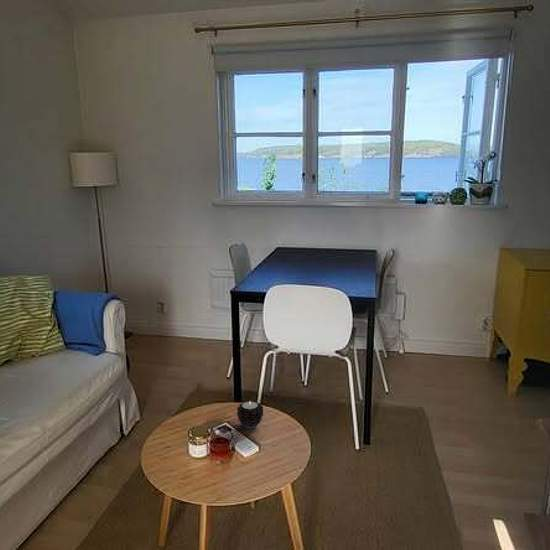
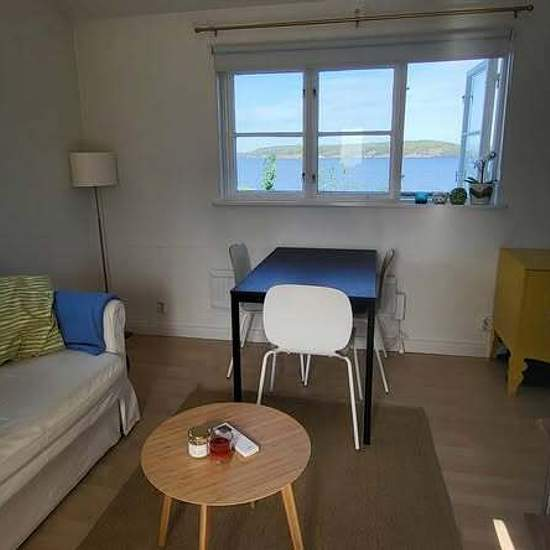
- candle (250, 412)
